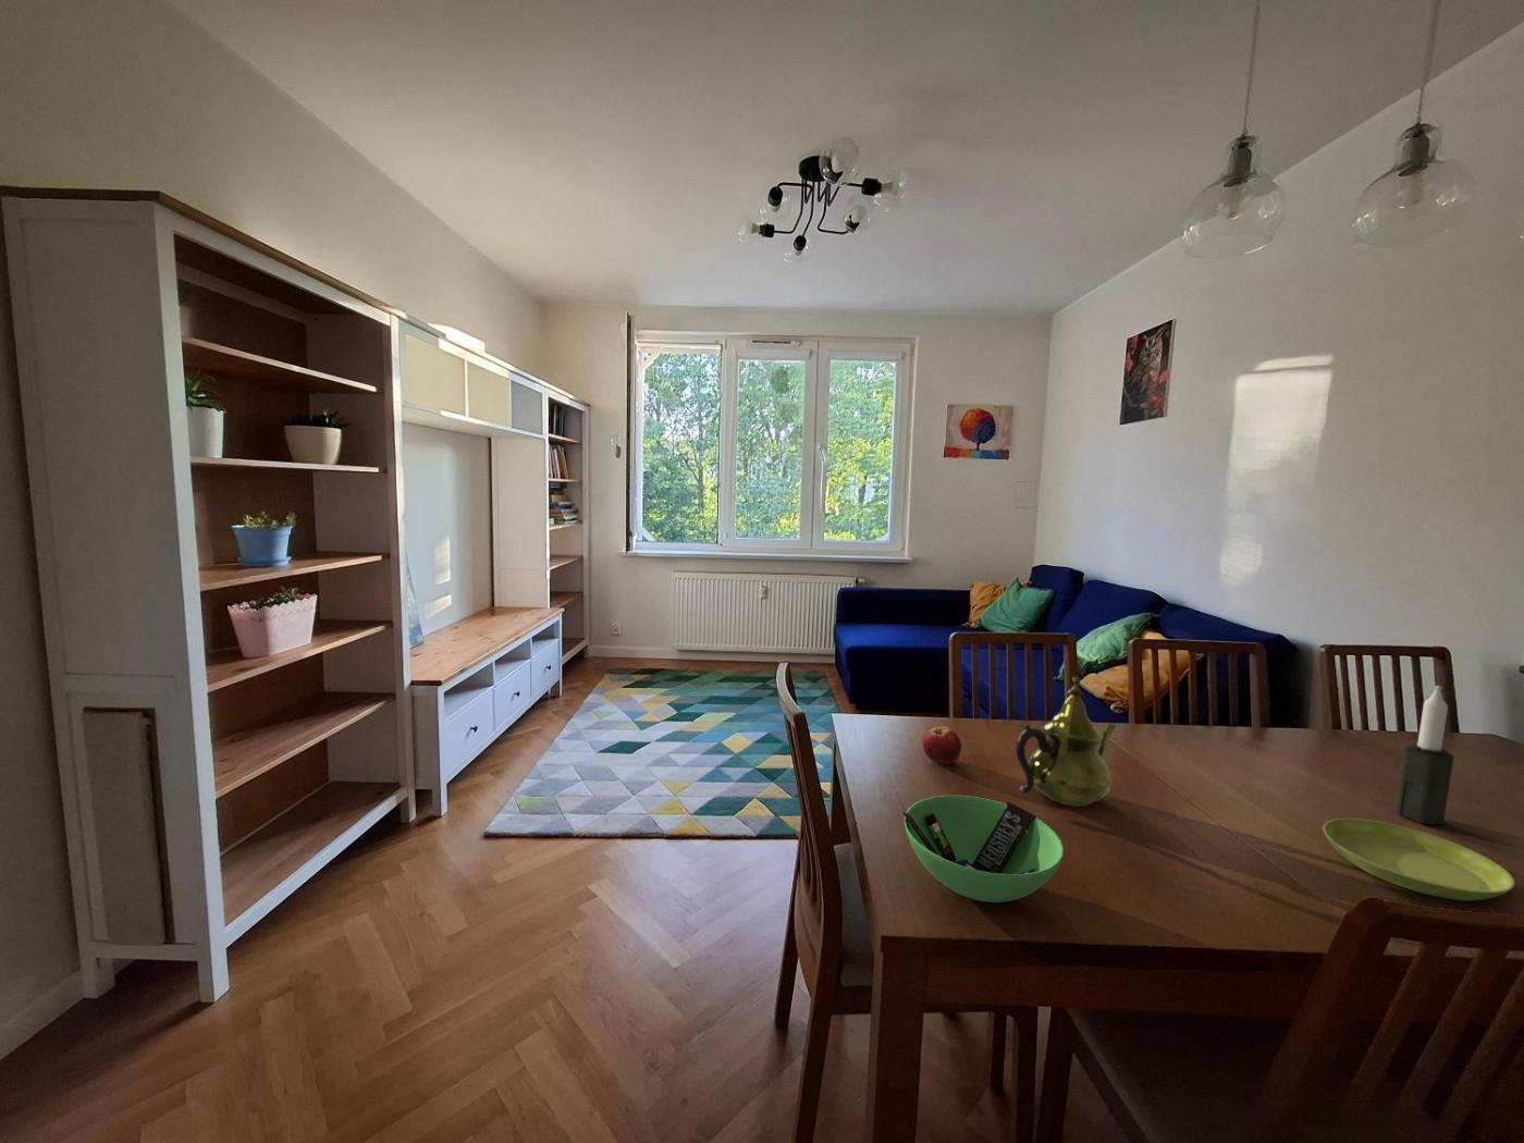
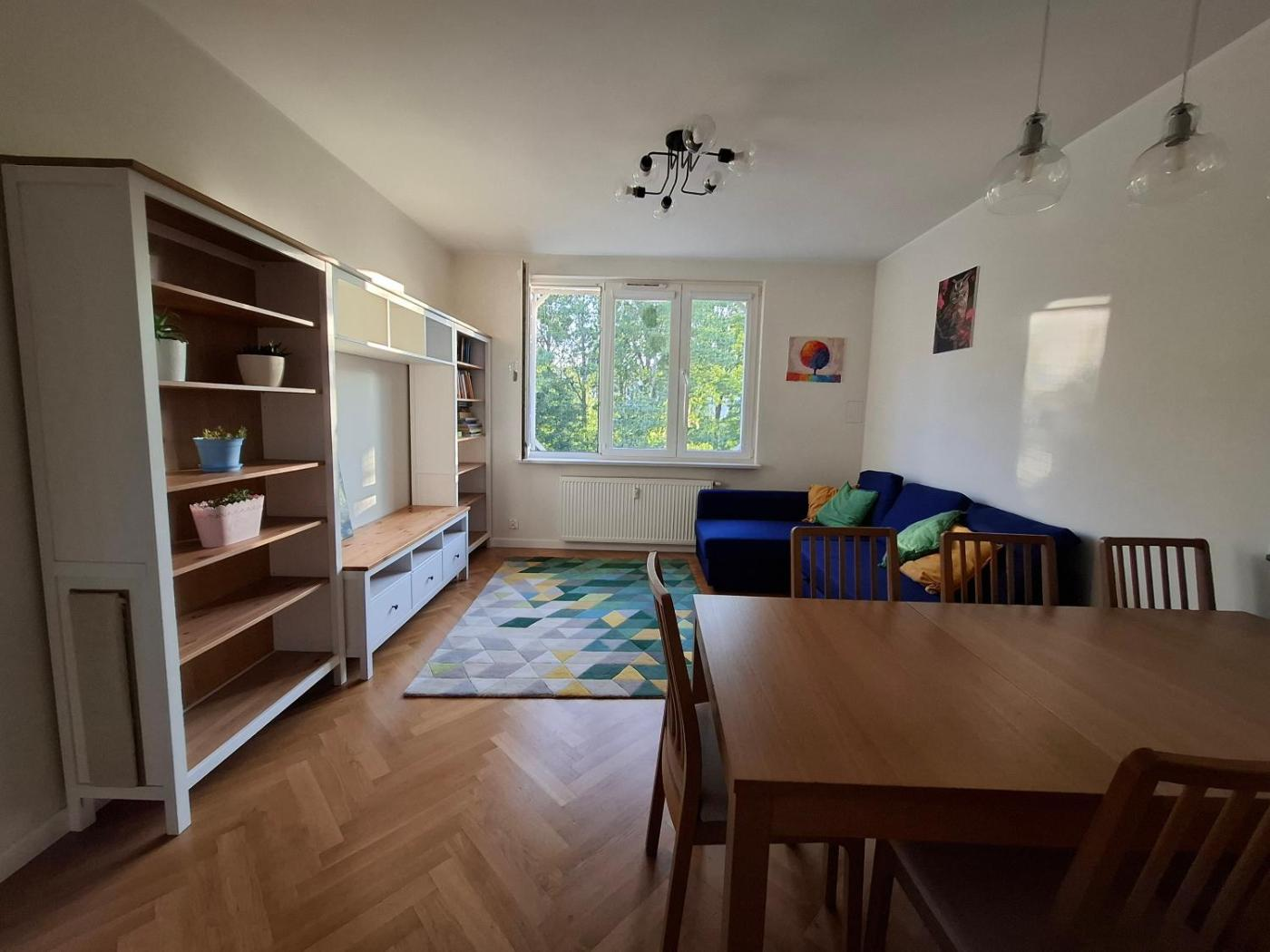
- bowl (979, 849)
- teapot (1069, 737)
- fruit (942, 744)
- saucer (1410, 860)
- candle (1428, 753)
